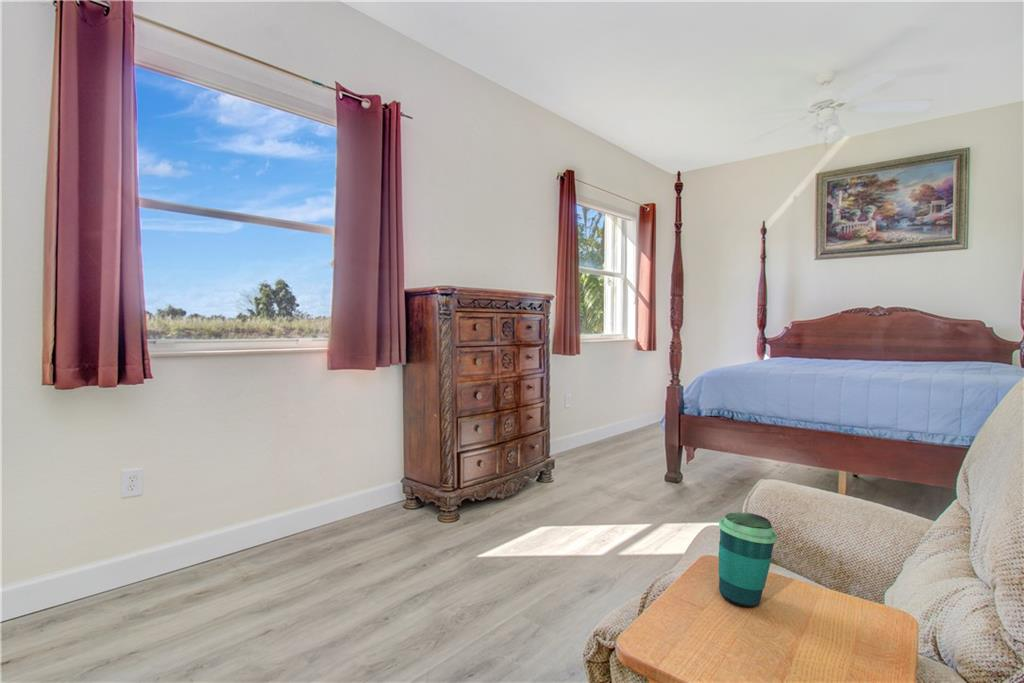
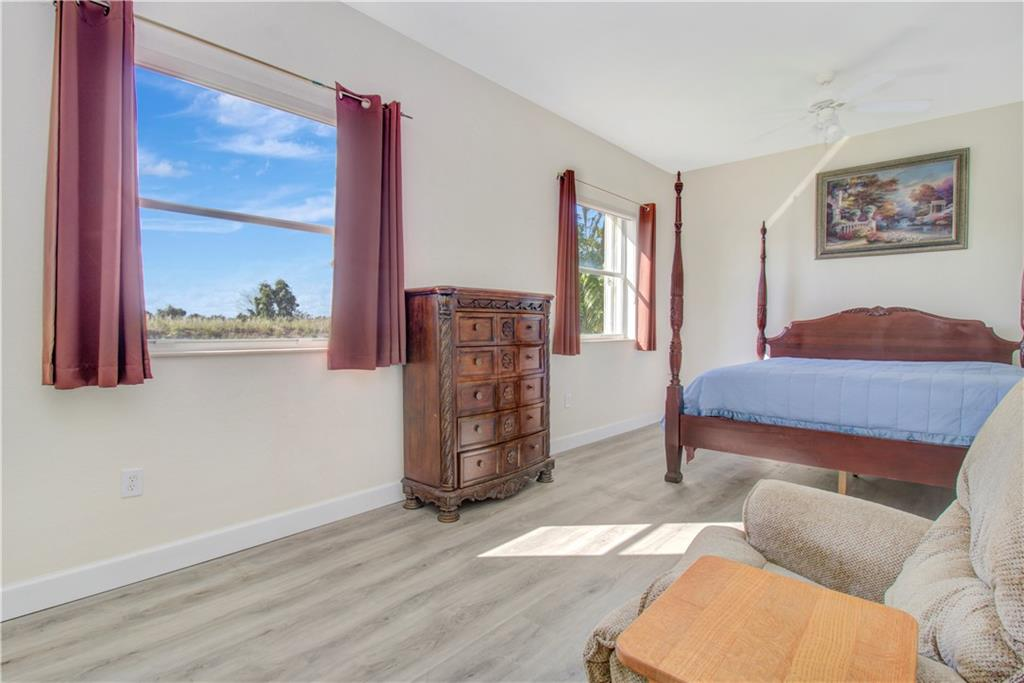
- cup (746, 558)
